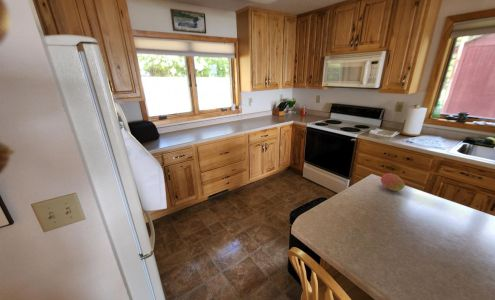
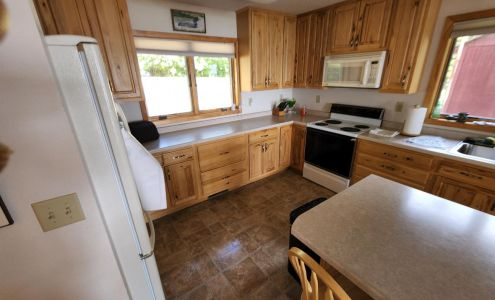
- fruit (392, 182)
